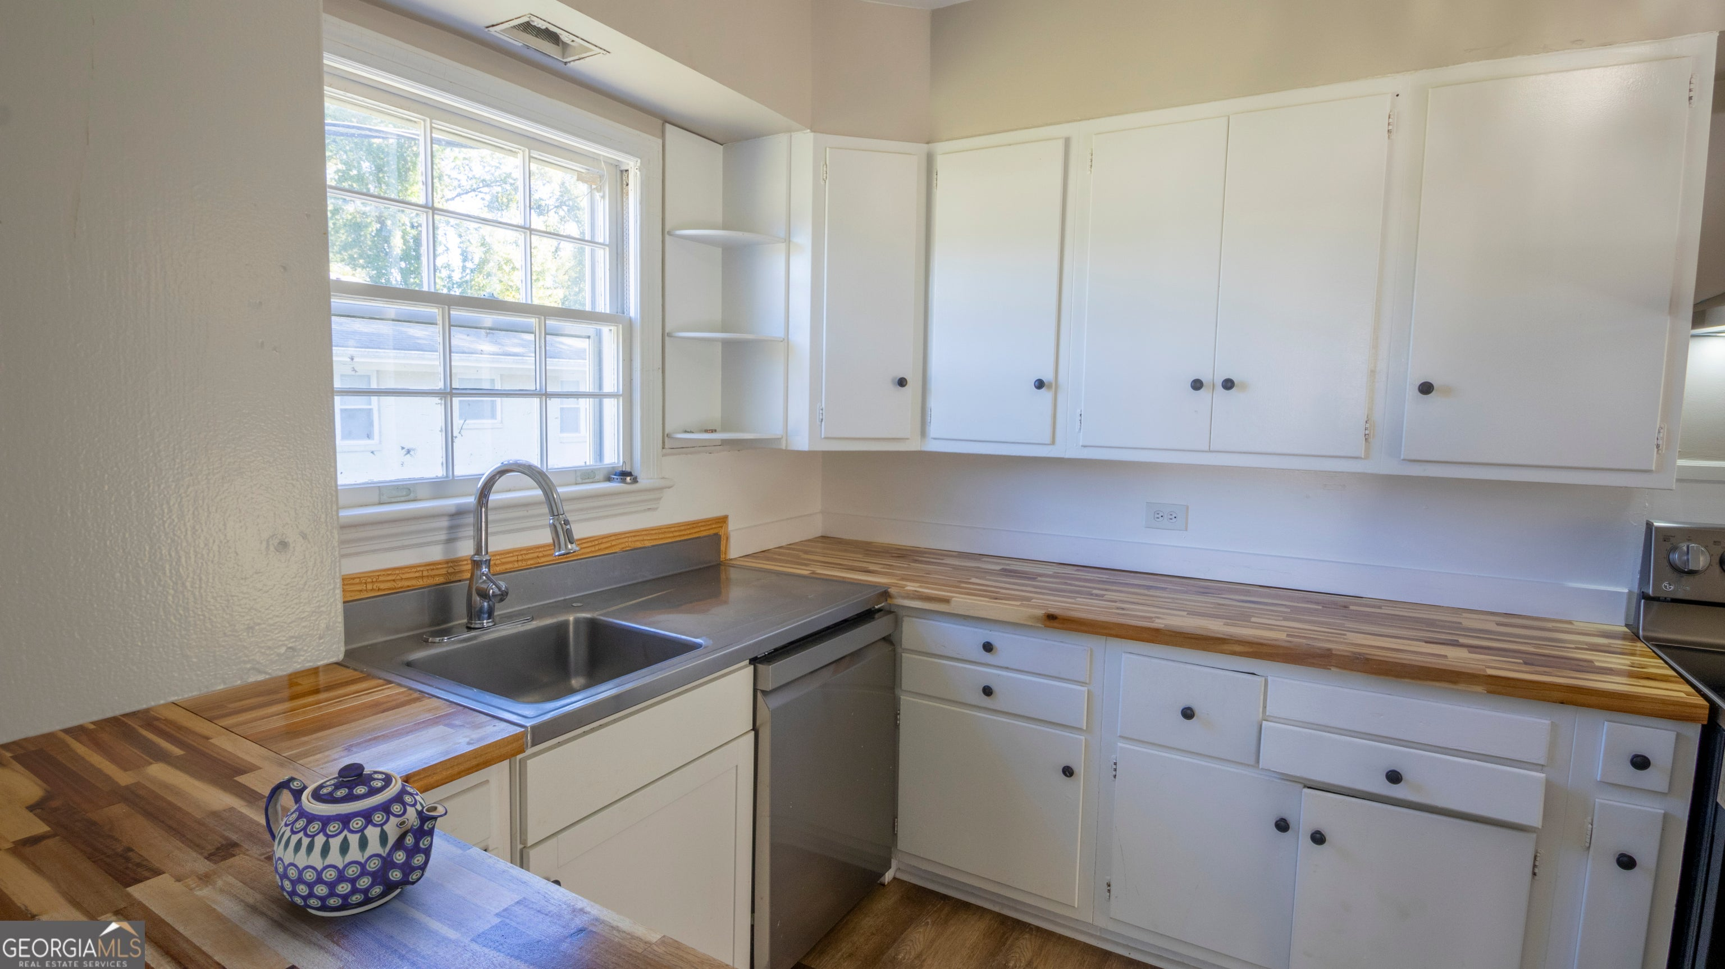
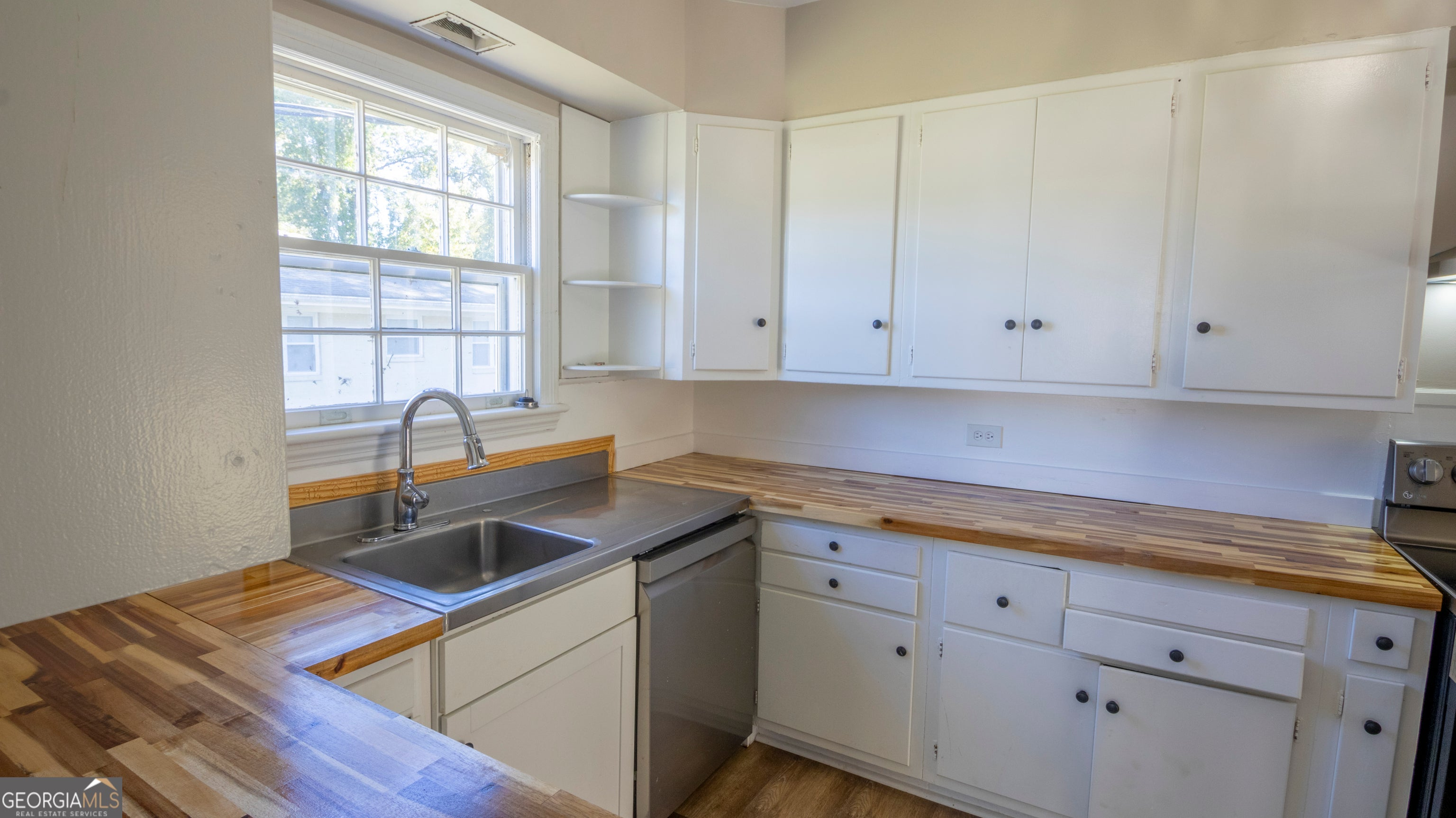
- teapot (354, 828)
